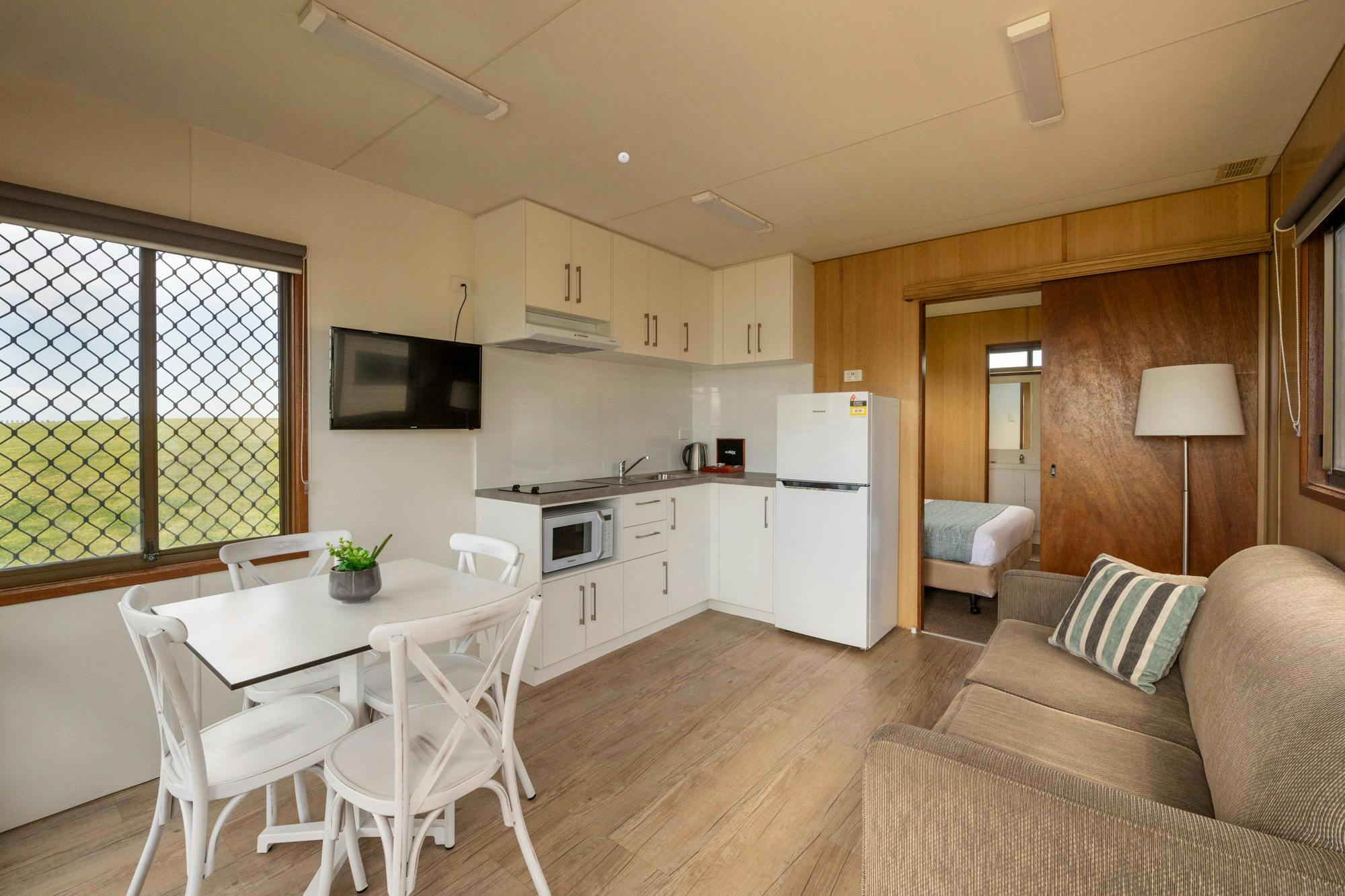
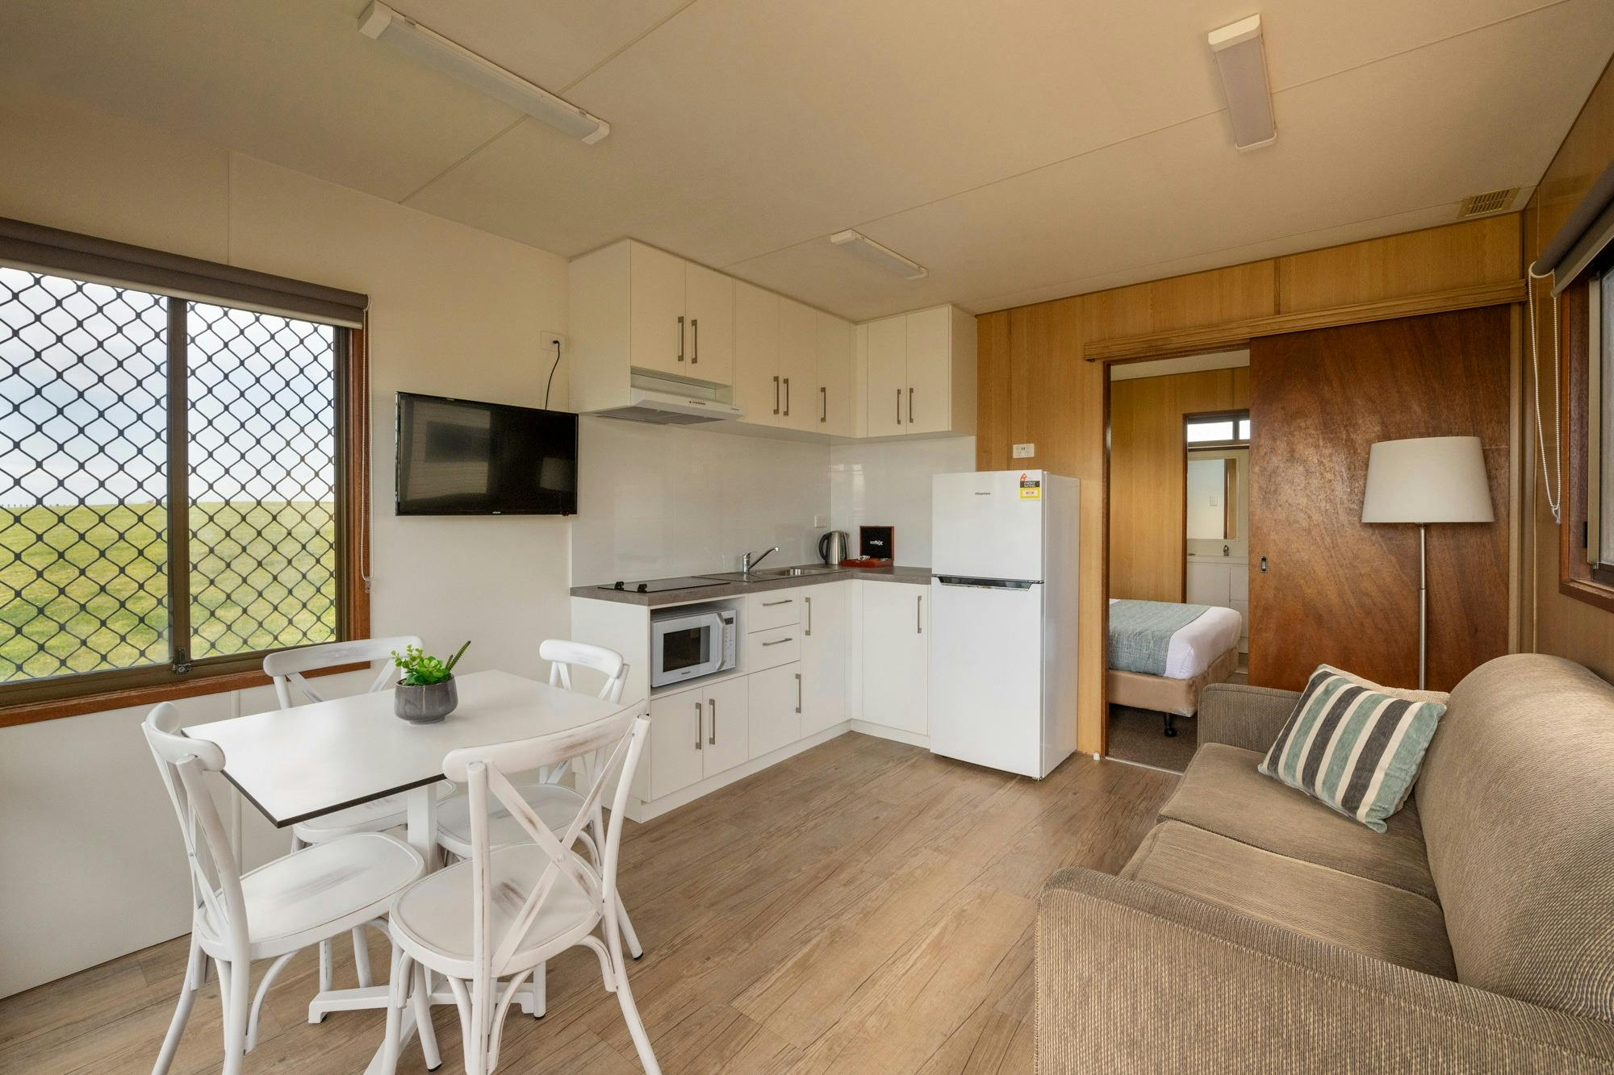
- smoke detector (623, 159)
